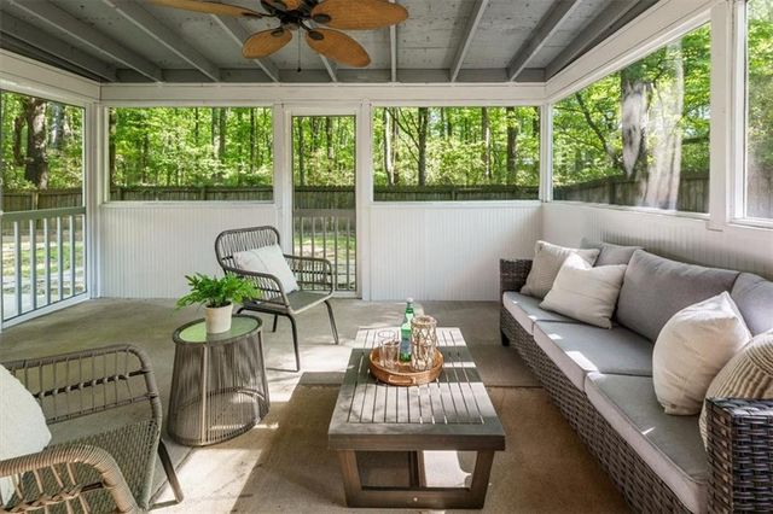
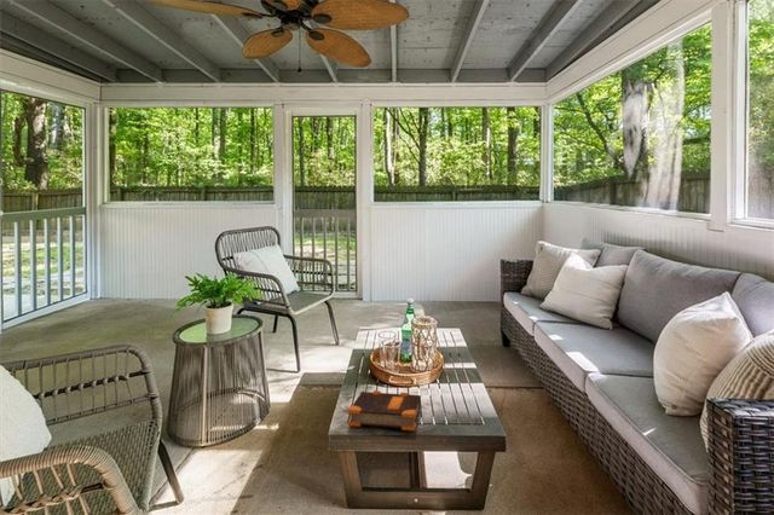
+ bible (382, 407)
